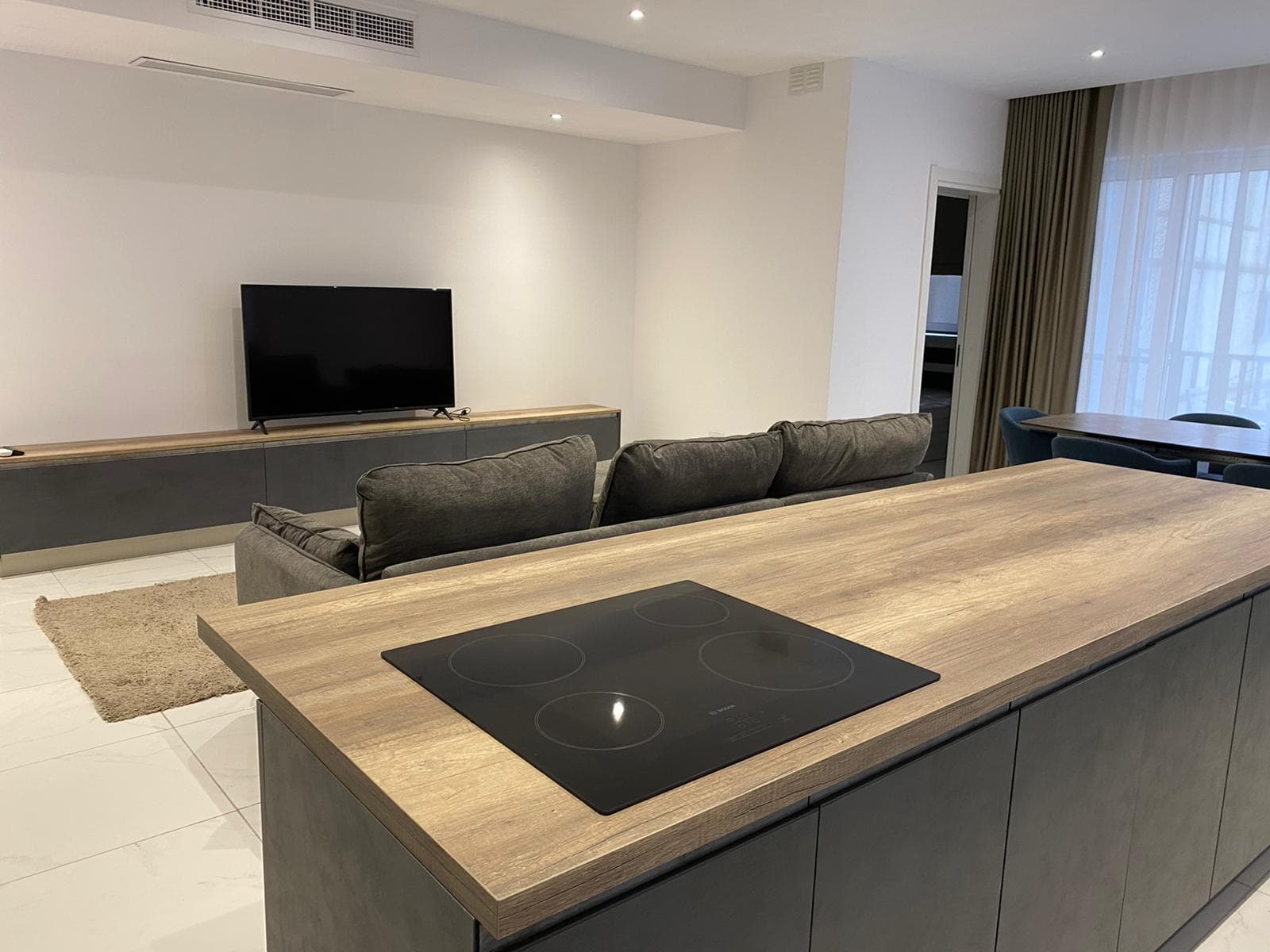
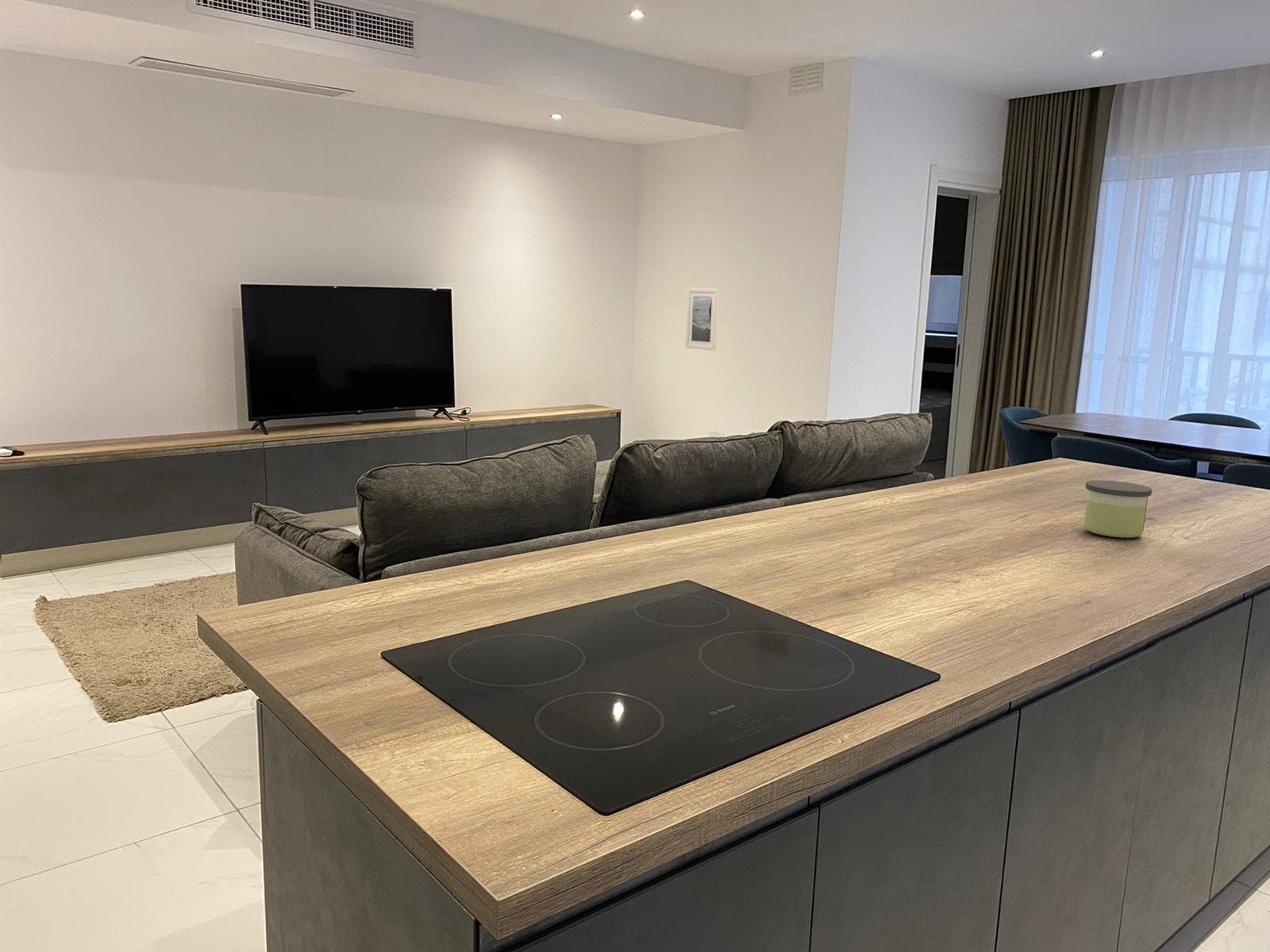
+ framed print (702, 319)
+ candle (1115, 509)
